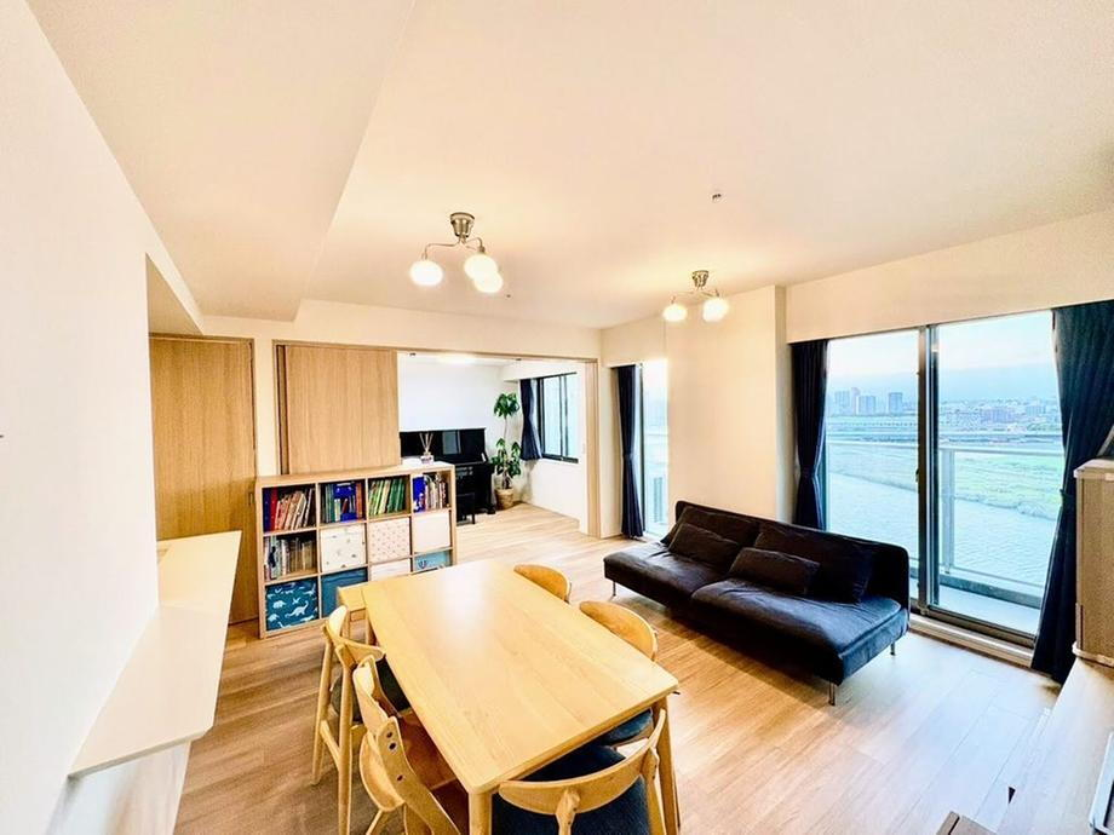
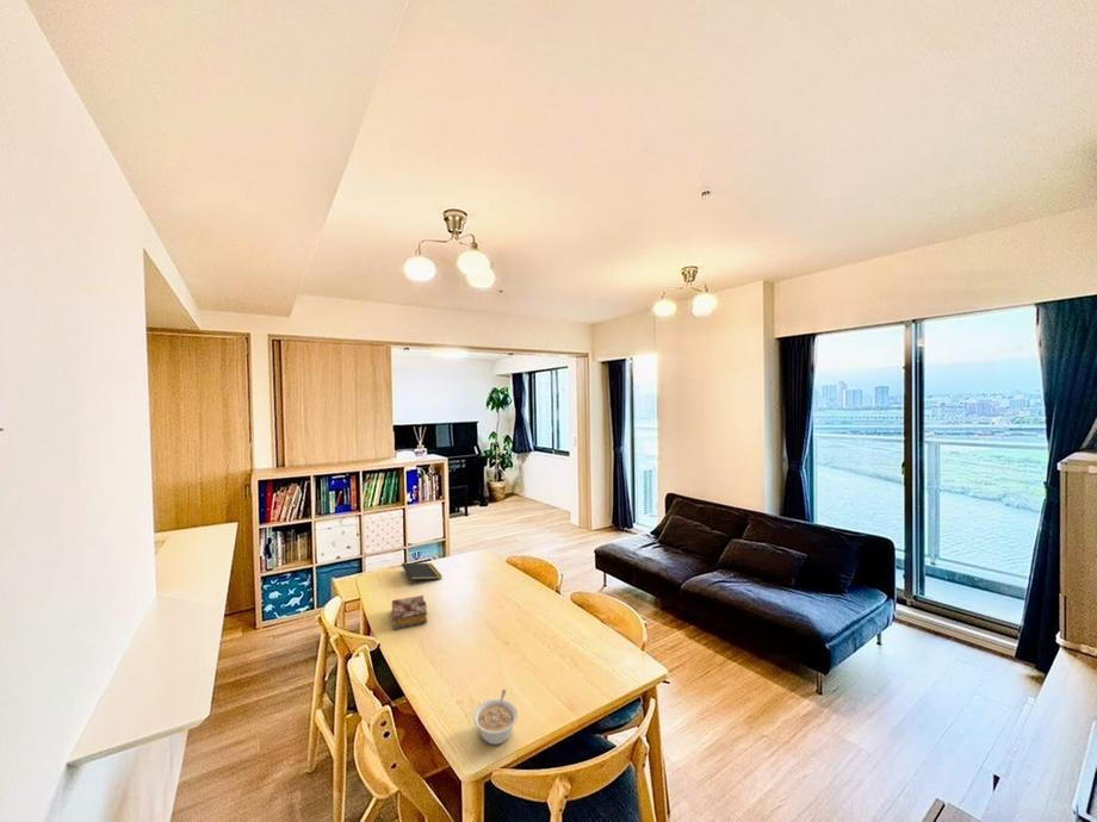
+ notepad (421, 571)
+ book (409, 611)
+ legume (495, 720)
